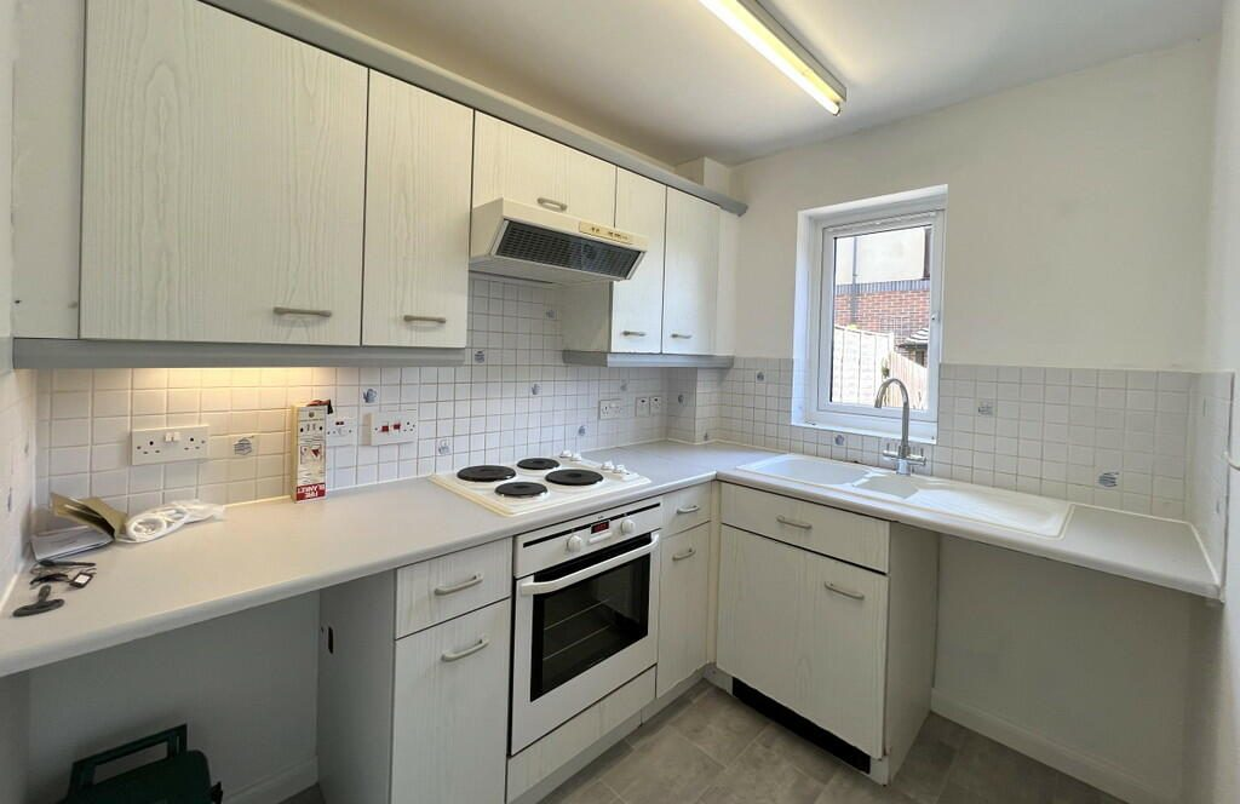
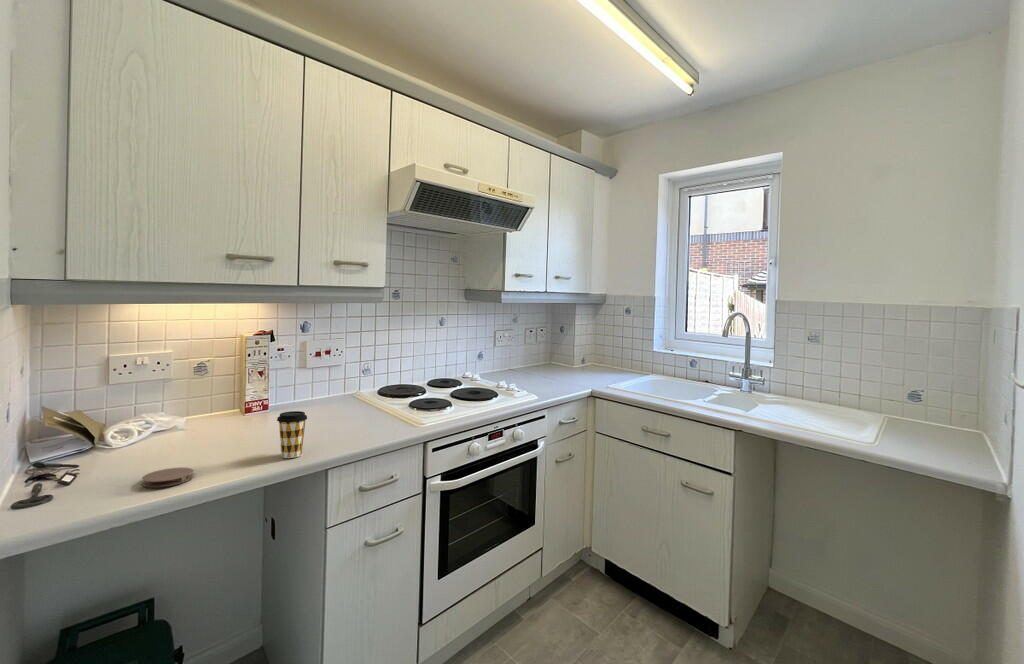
+ coaster (168, 476)
+ coffee cup (292, 434)
